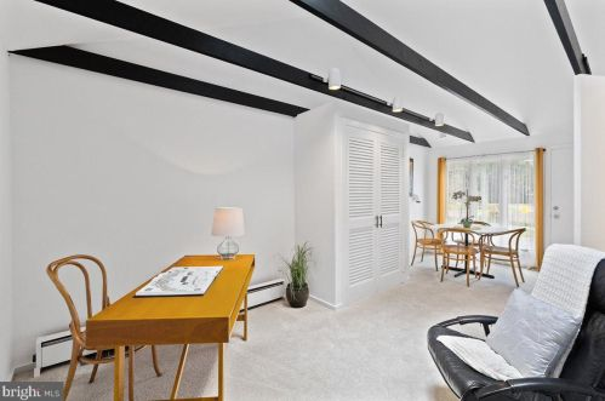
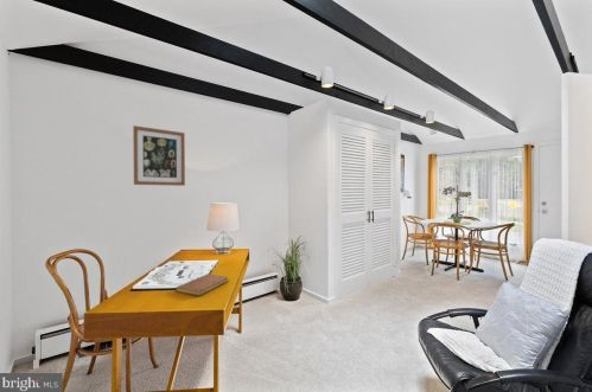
+ notebook (203, 283)
+ wall art (160, 156)
